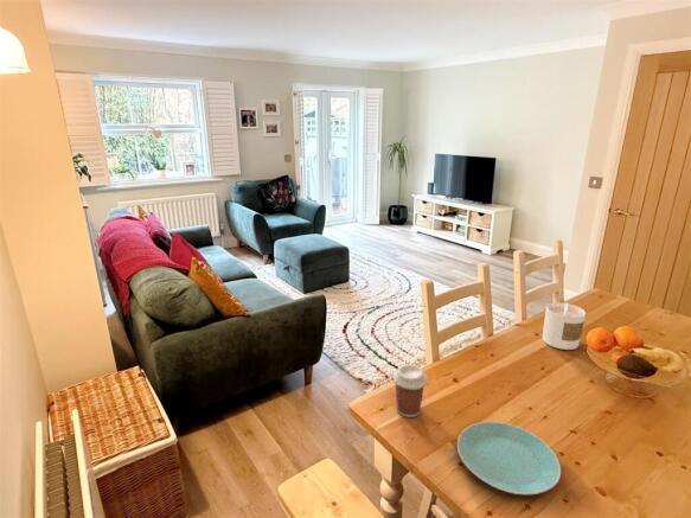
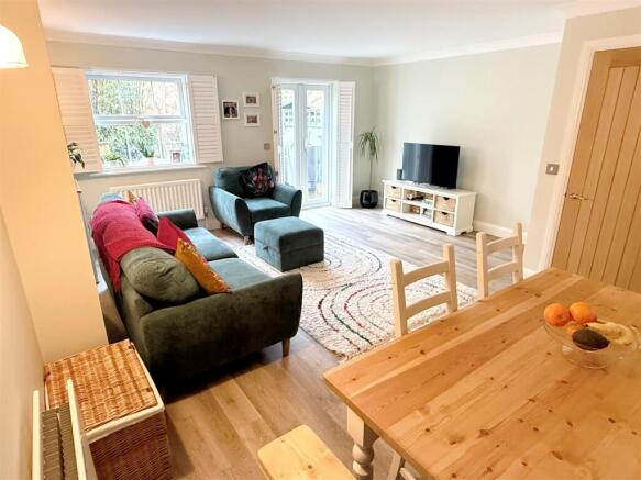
- coffee cup (409, 390)
- candle (563, 322)
- plate (506, 458)
